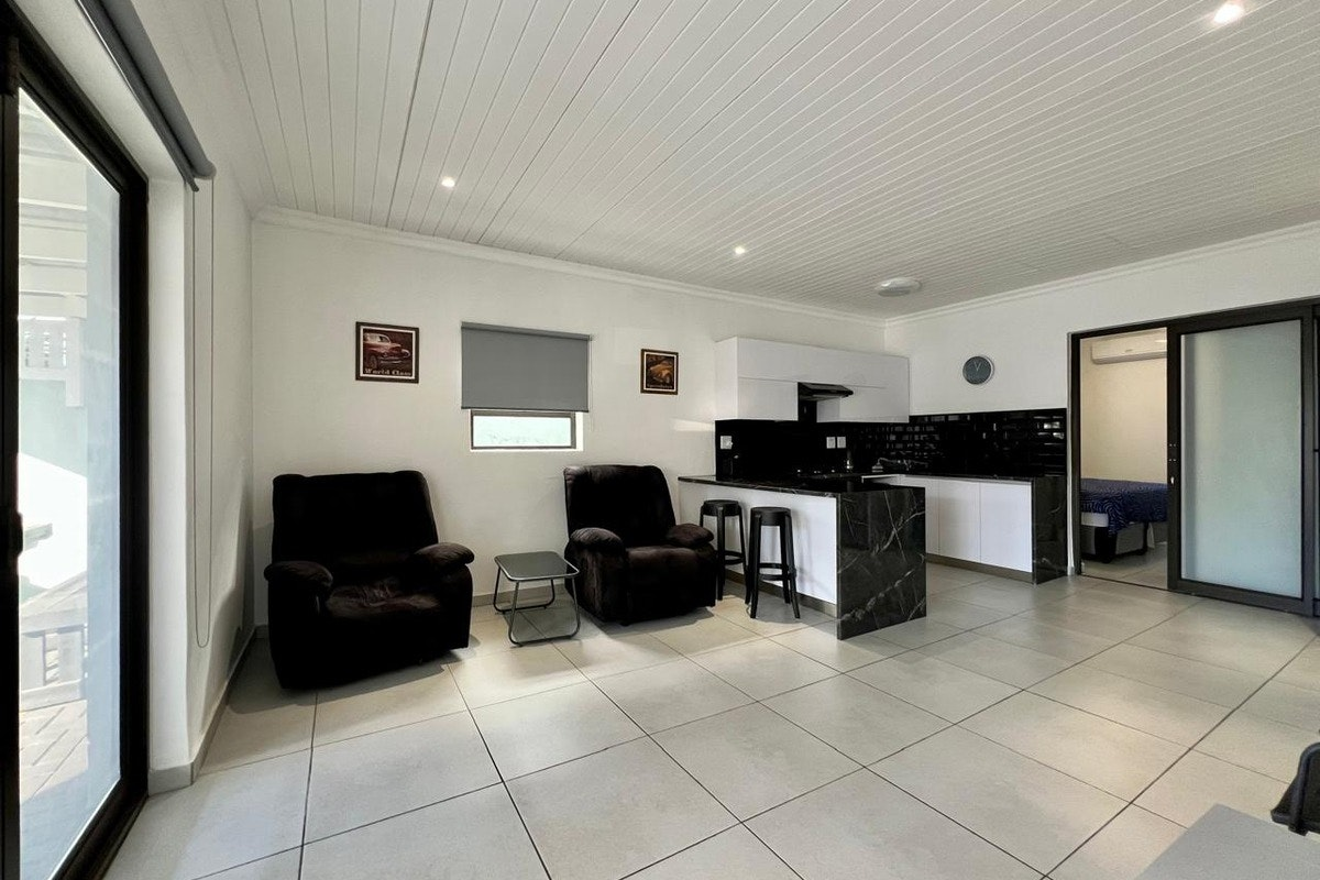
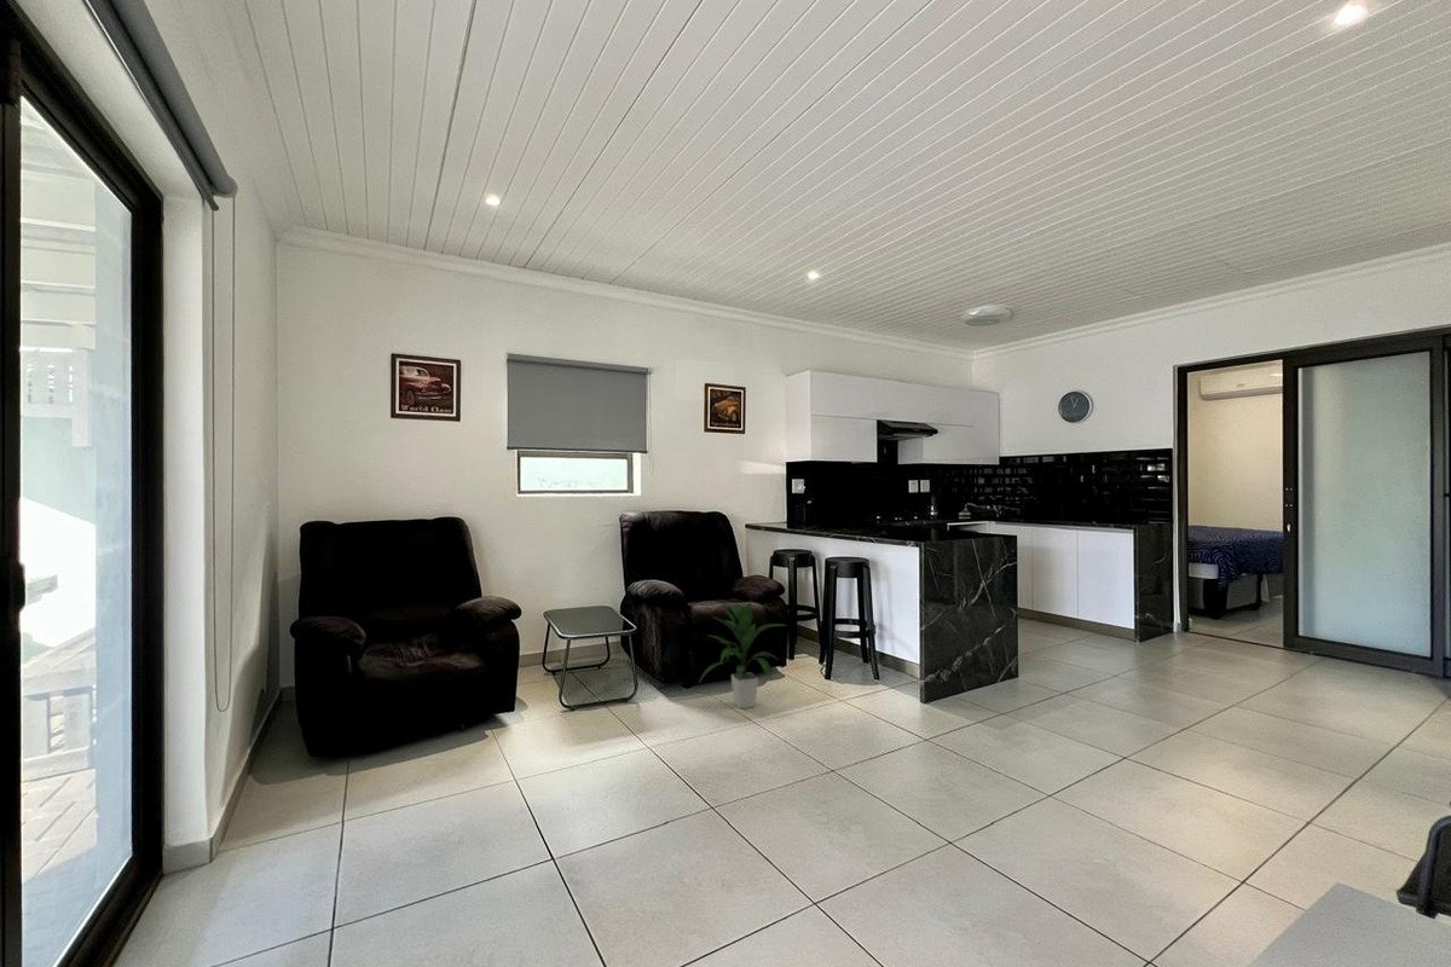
+ indoor plant (739, 650)
